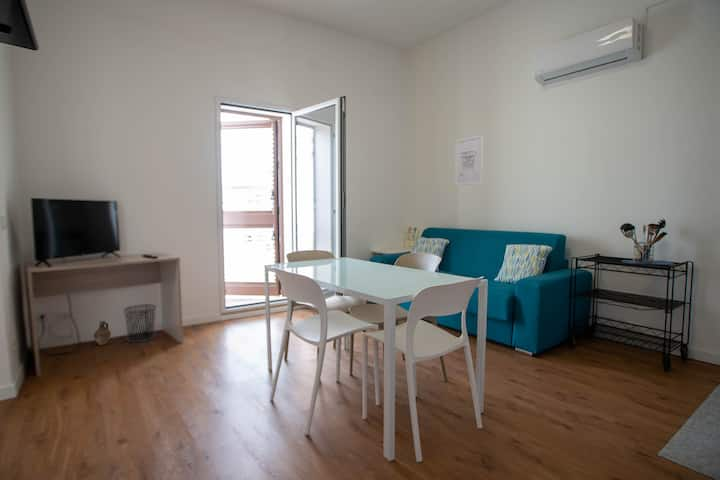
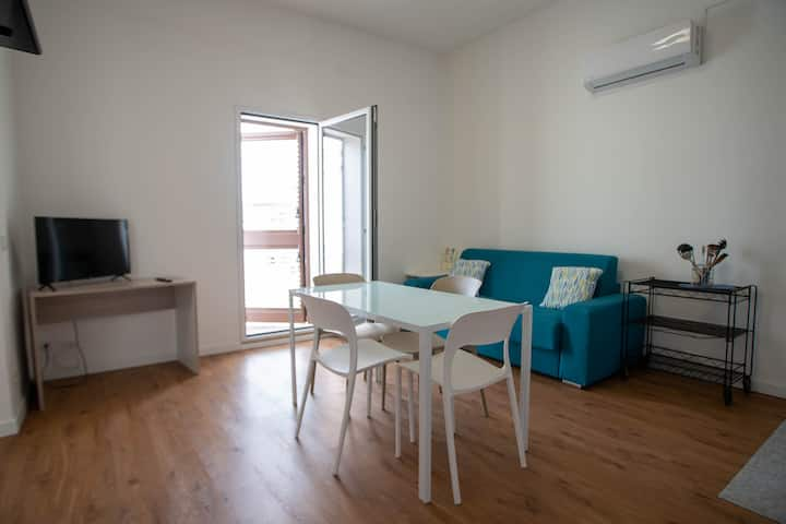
- wall art (468, 161)
- ceramic jug (102, 332)
- waste bin (141, 323)
